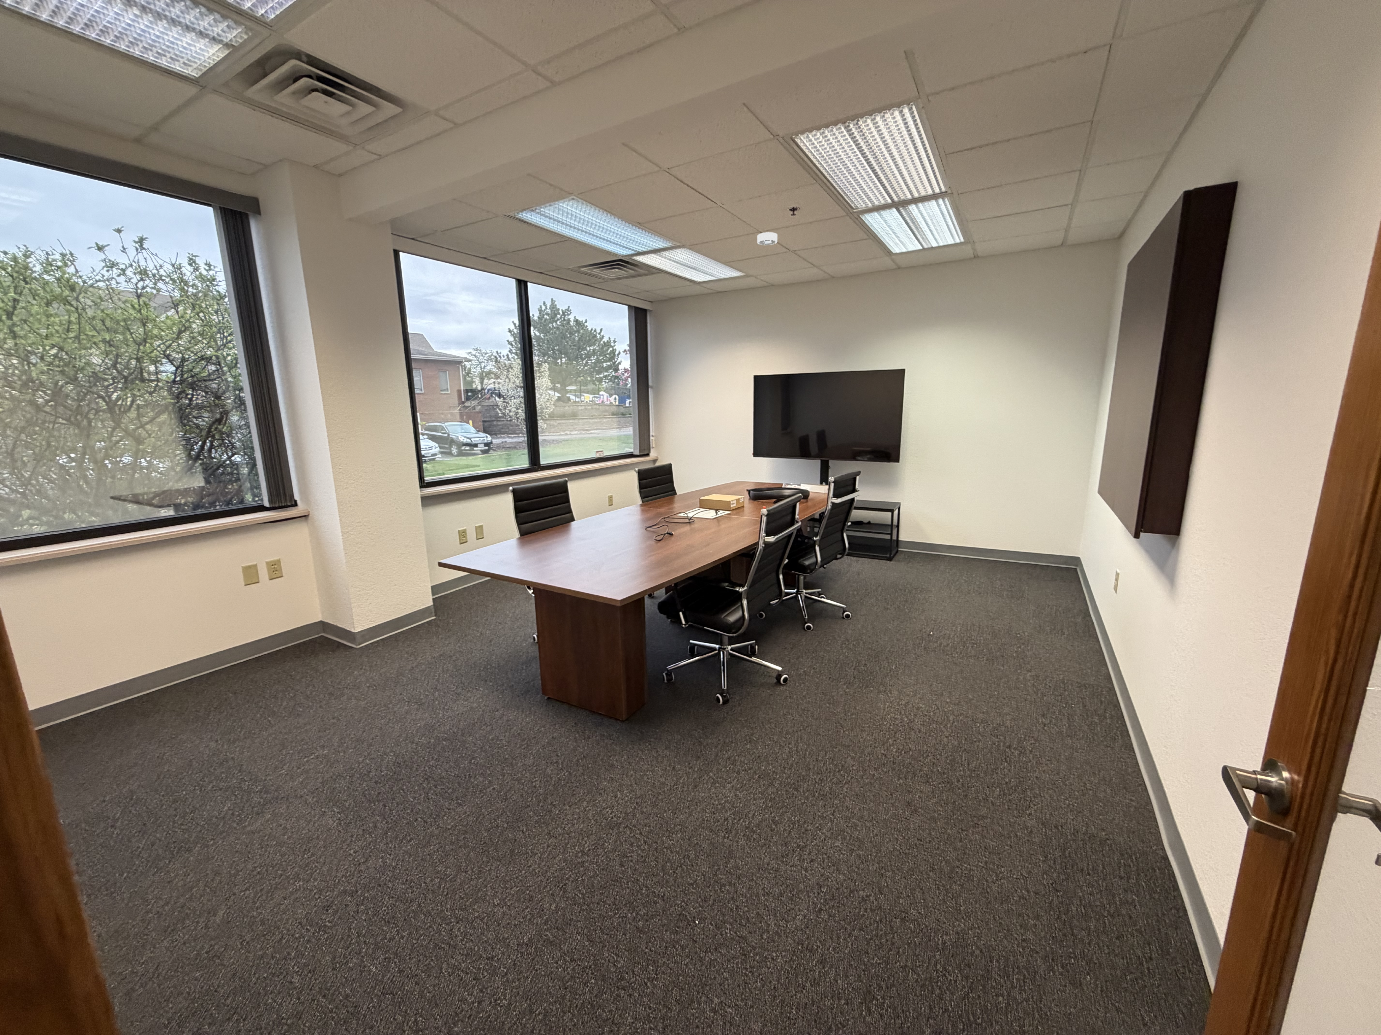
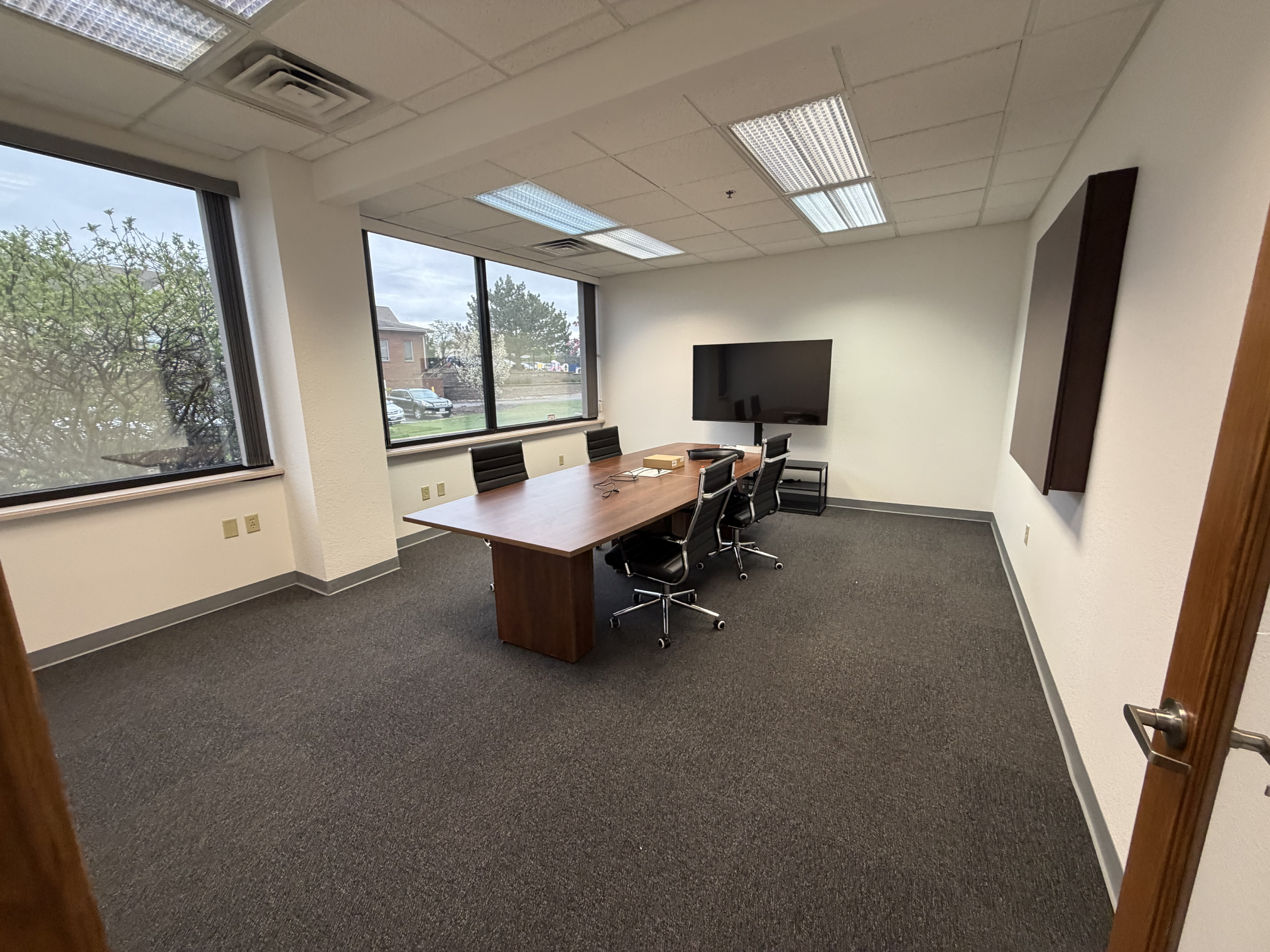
- smoke detector (767, 238)
